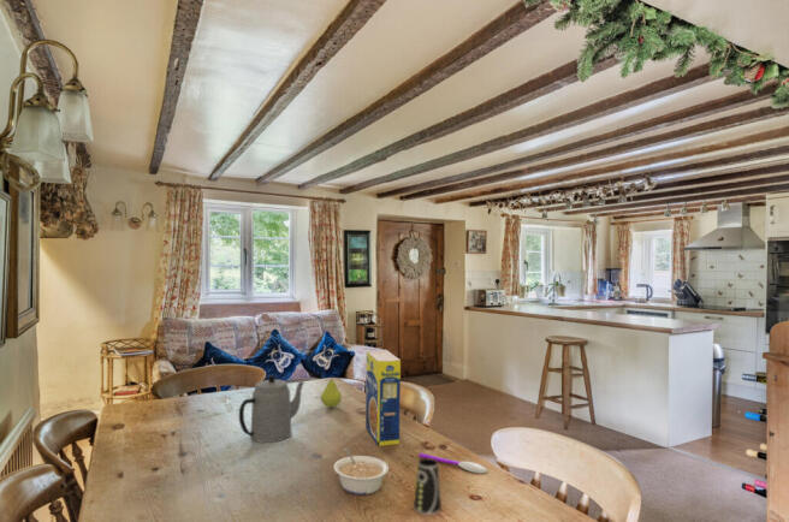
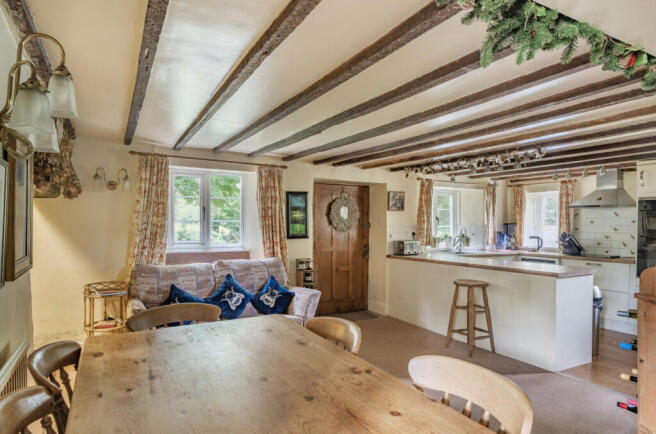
- teapot (273, 404)
- legume (358, 474)
- cup (427, 484)
- fruit (331, 391)
- spoon (451, 461)
- legume (381, 395)
